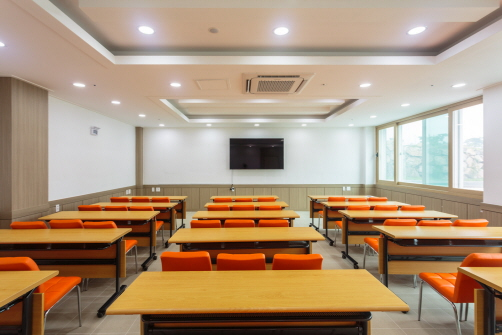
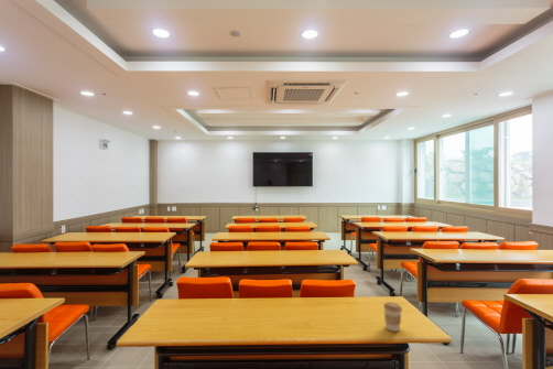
+ coffee cup (392, 315)
